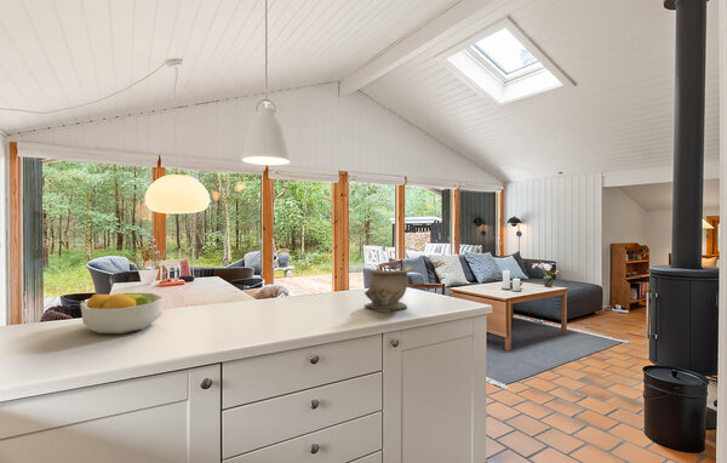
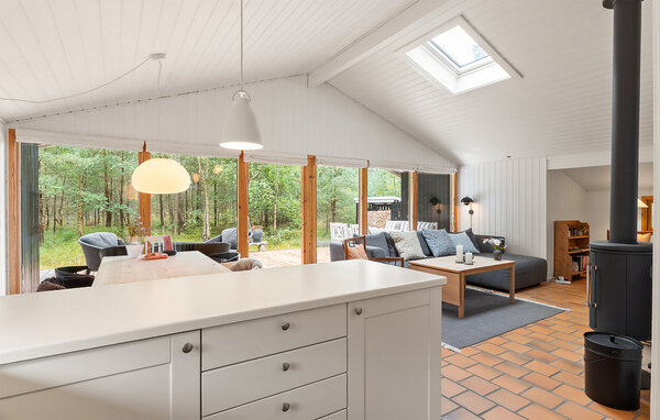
- decorative bowl (388, 287)
- fruit bowl (124, 307)
